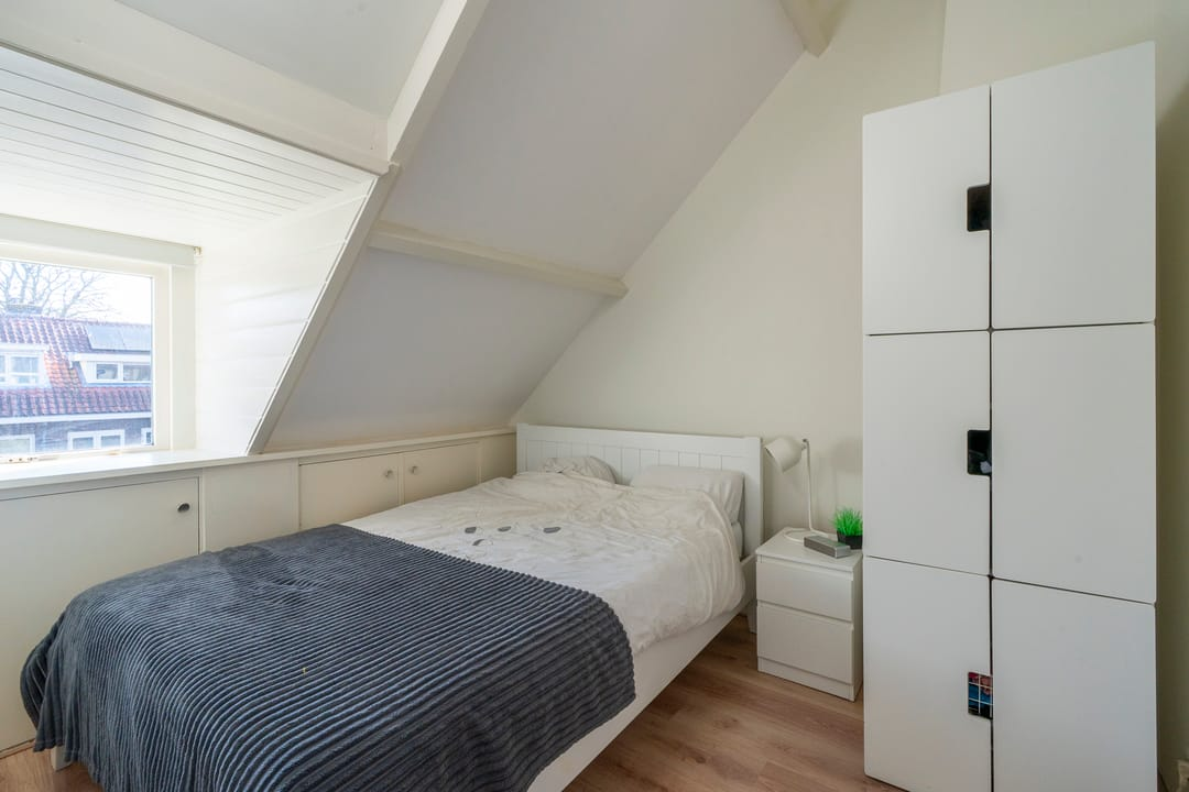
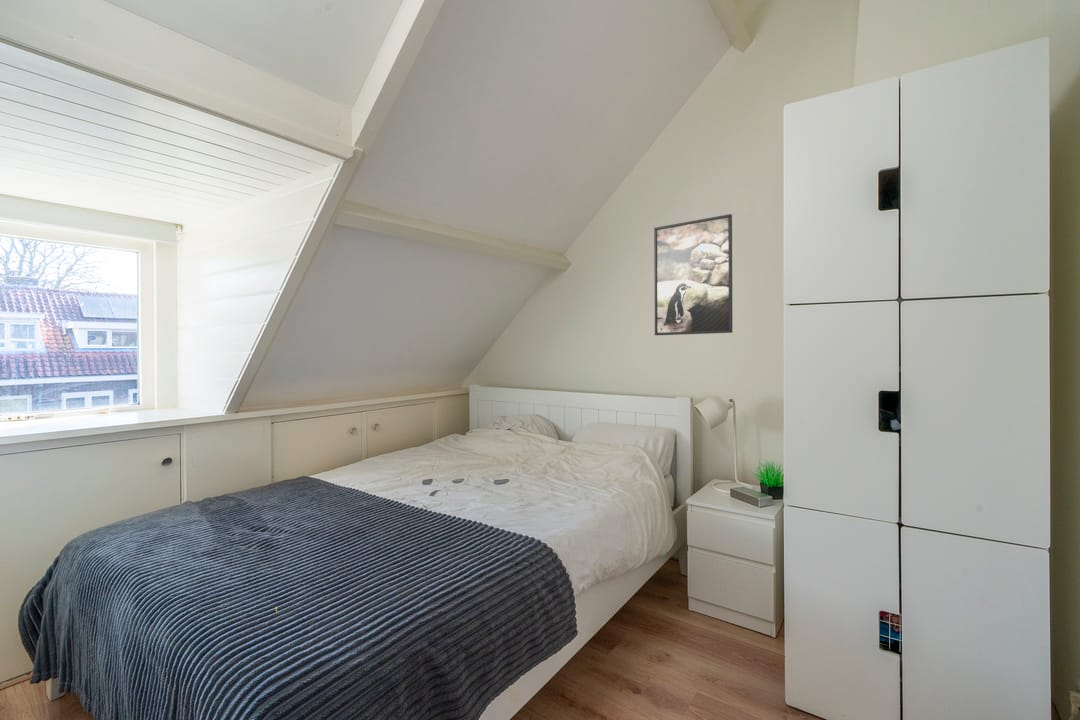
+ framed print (691, 277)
